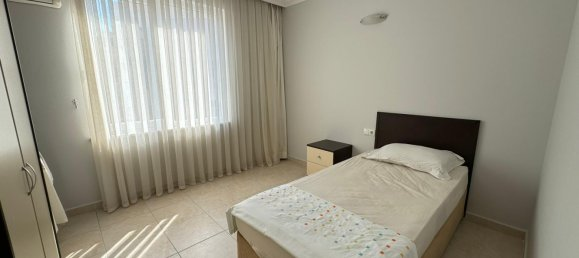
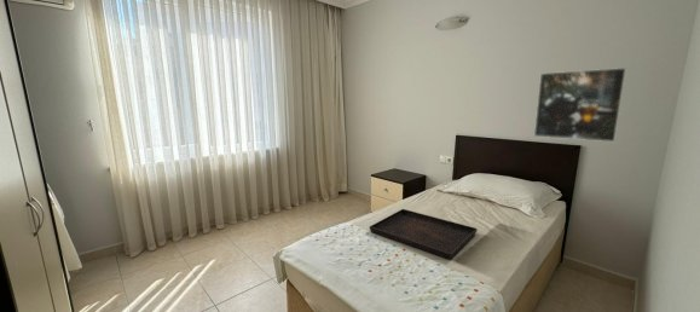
+ serving tray (422, 230)
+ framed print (575, 105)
